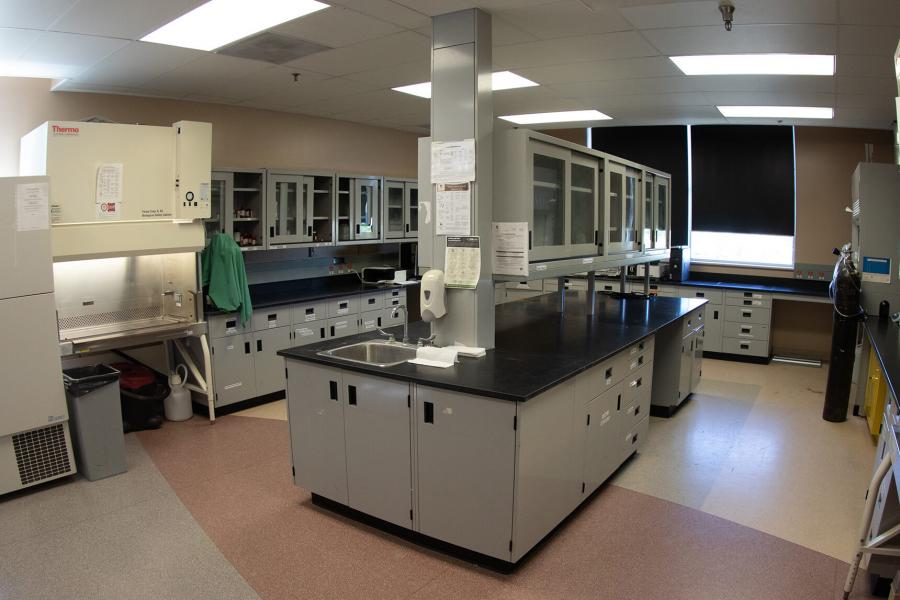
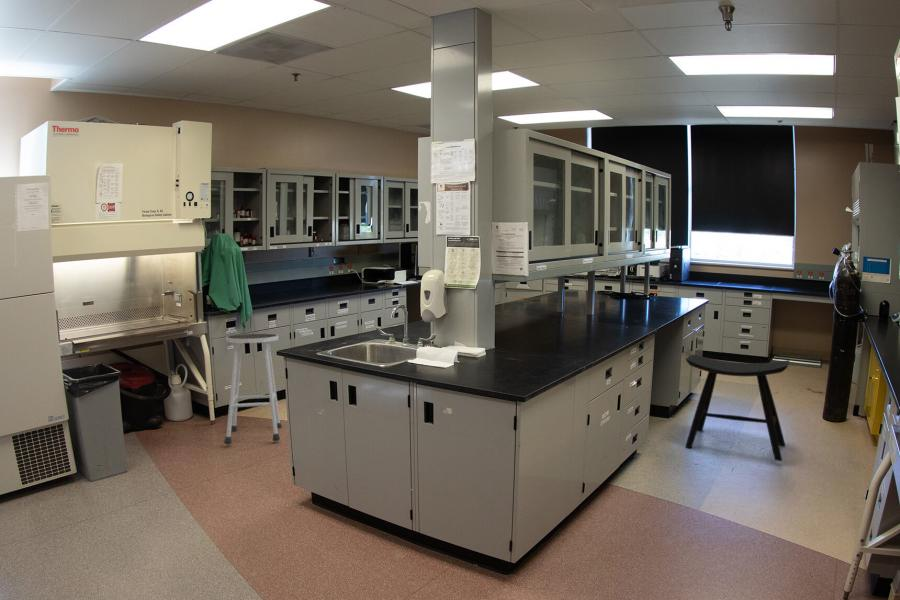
+ stool (254, 395)
+ stool (734, 415)
